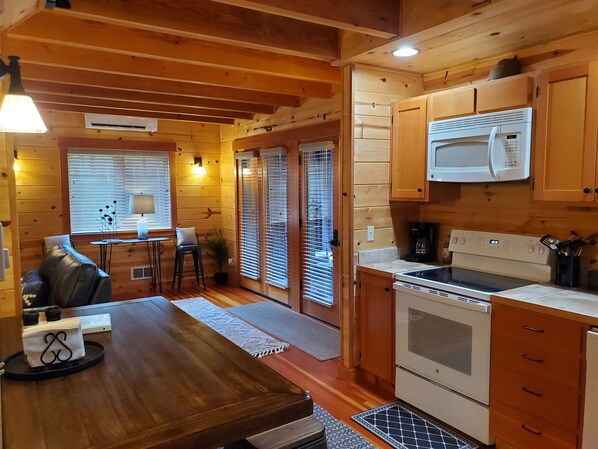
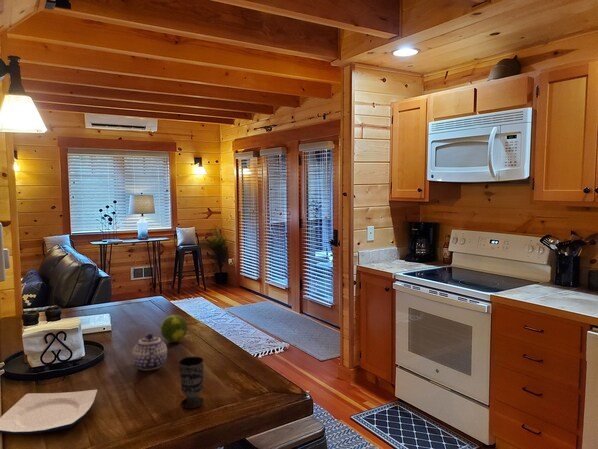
+ plate (48, 412)
+ cup (191, 382)
+ teapot (149, 350)
+ fruit (174, 328)
